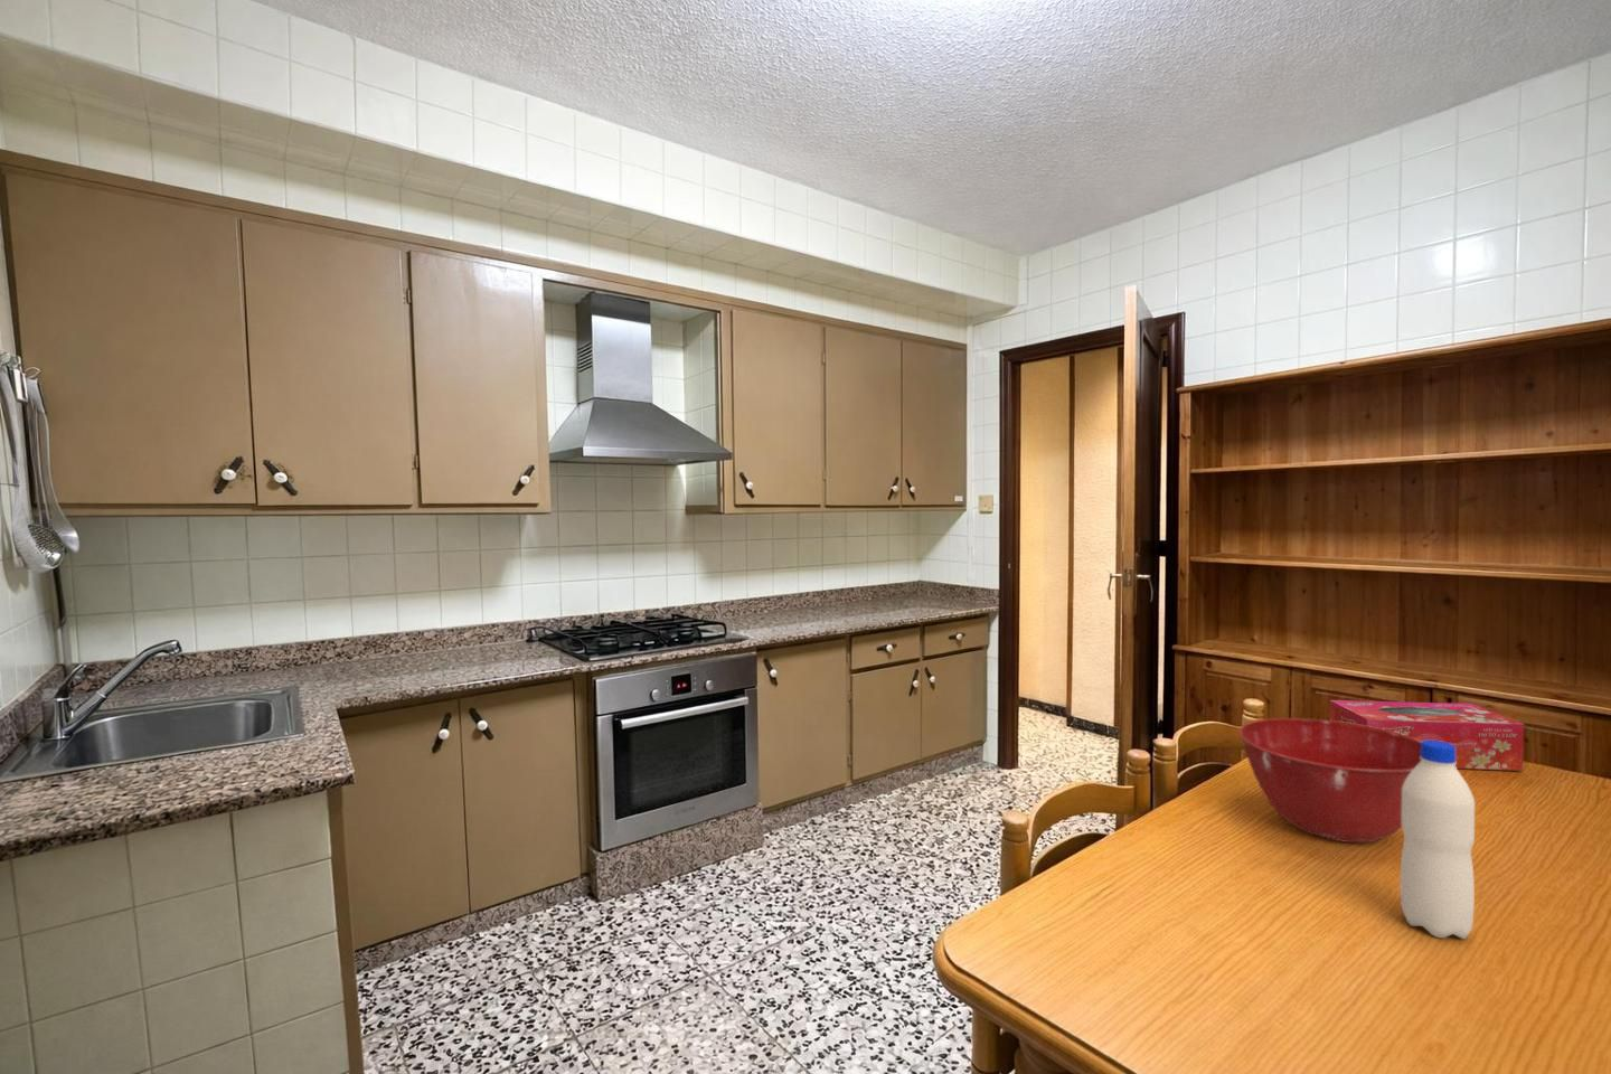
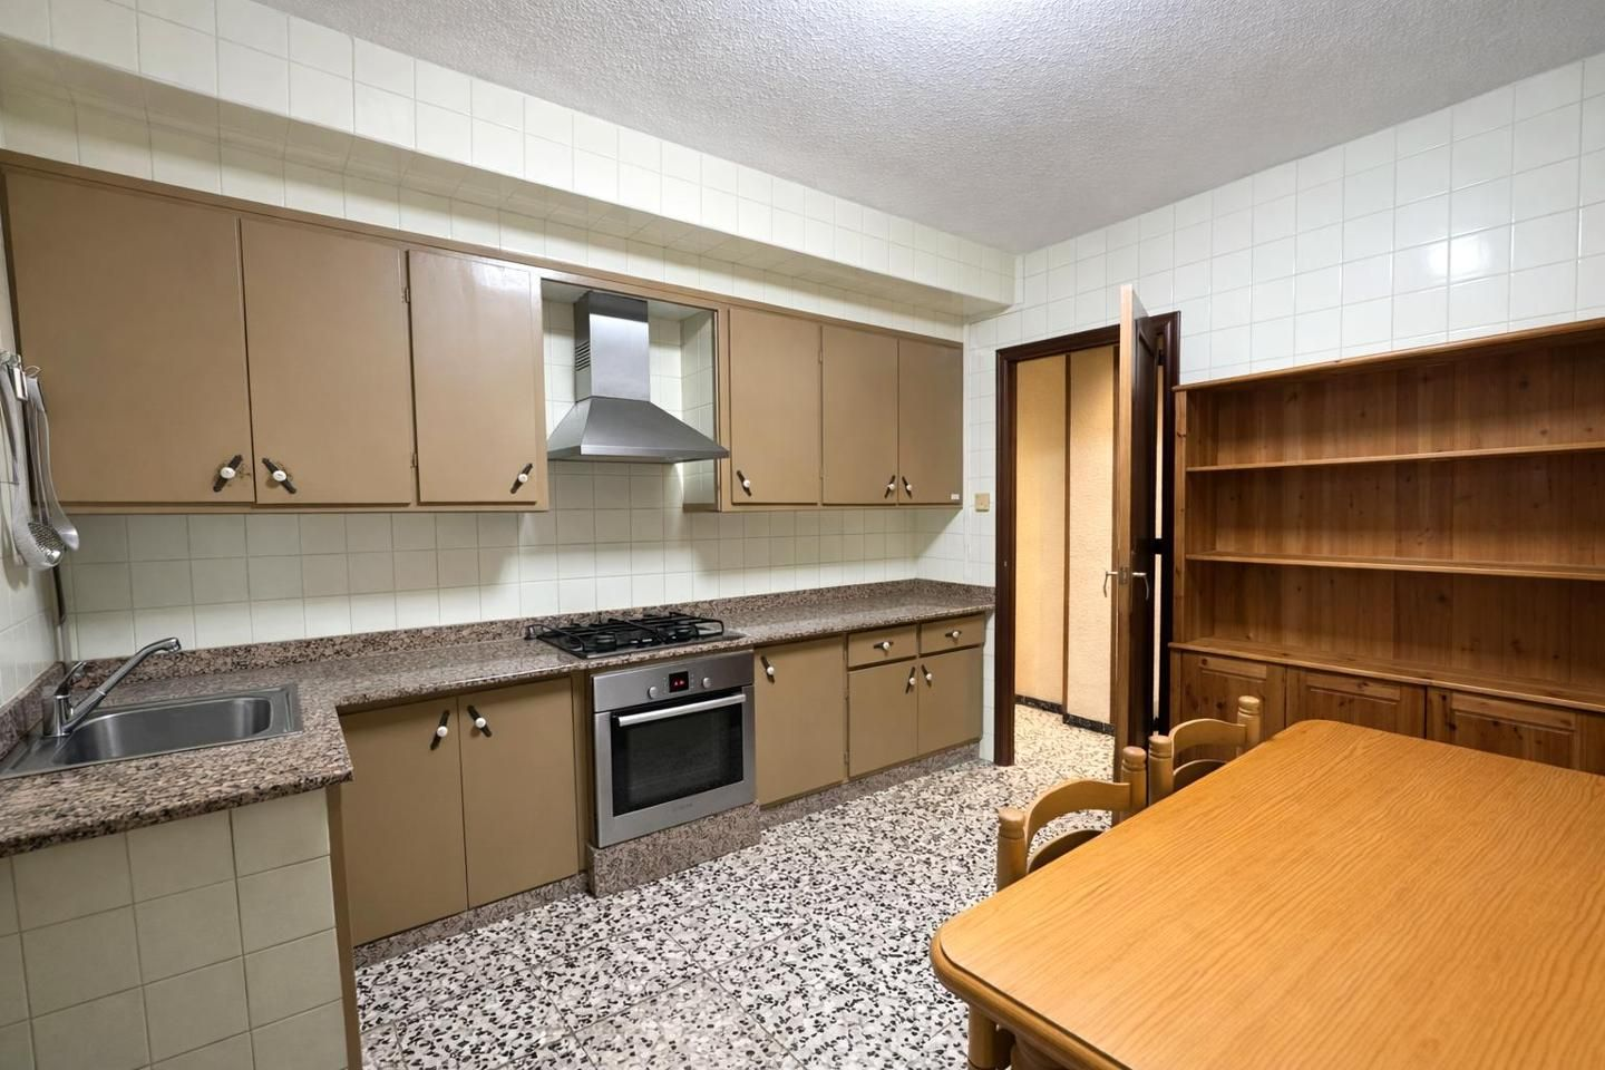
- water bottle (1436, 834)
- tissue box (1419, 732)
- mixing bowl (1332, 782)
